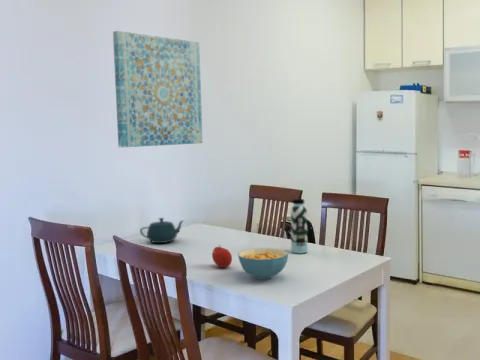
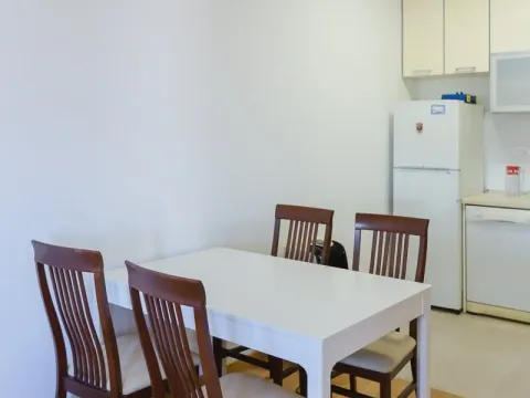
- fruit (222, 255)
- wall art (161, 91)
- teapot (163, 229)
- water bottle (299, 225)
- cereal bowl (263, 265)
